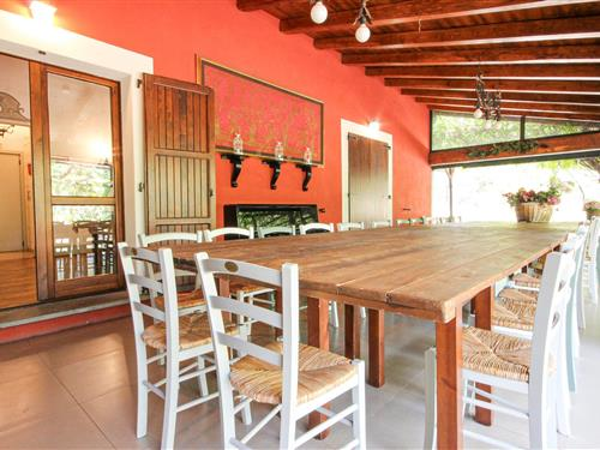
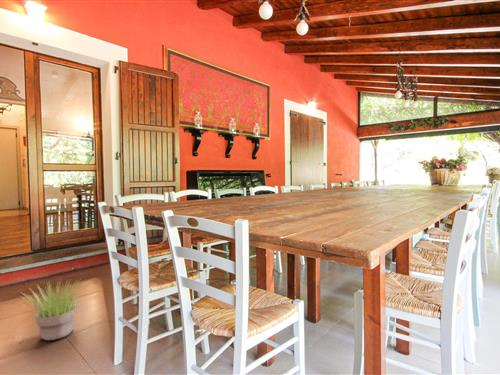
+ potted plant (56, 311)
